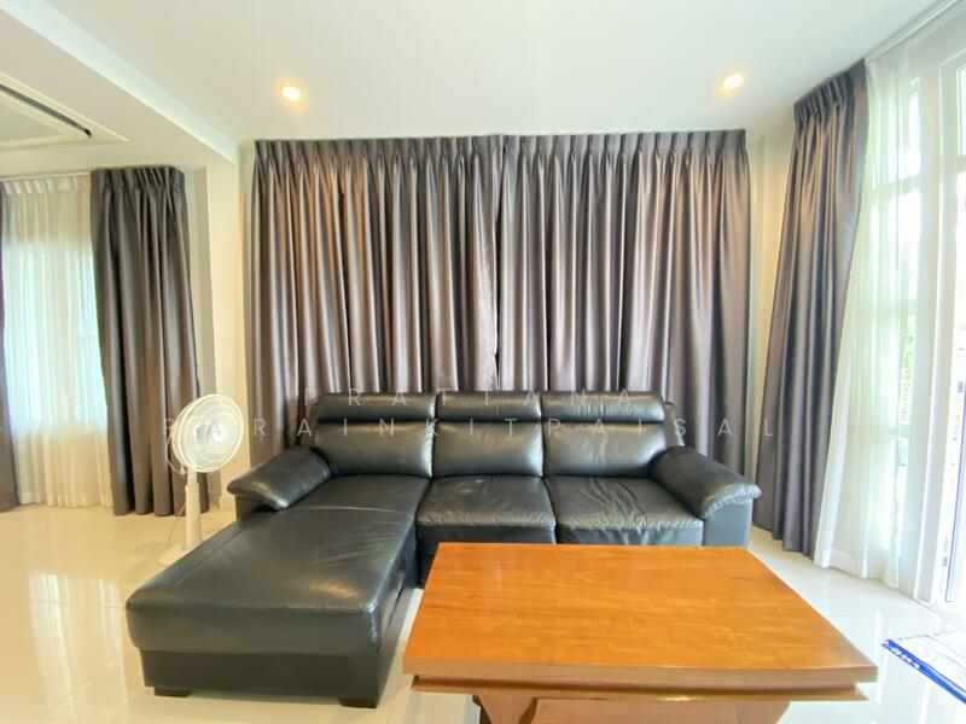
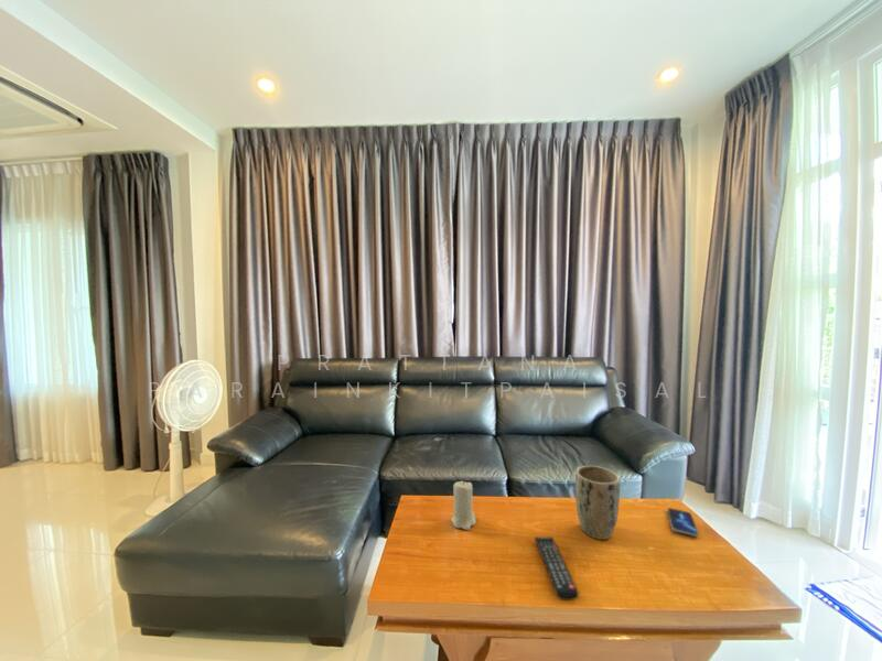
+ smartphone (681, 521)
+ plant pot (596, 502)
+ remote control (553, 564)
+ candle (463, 501)
